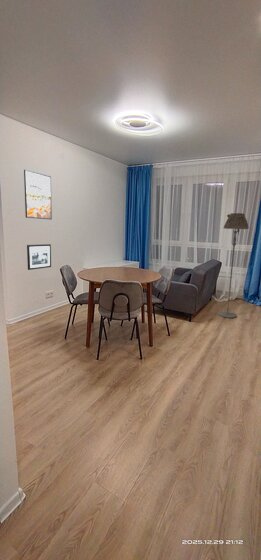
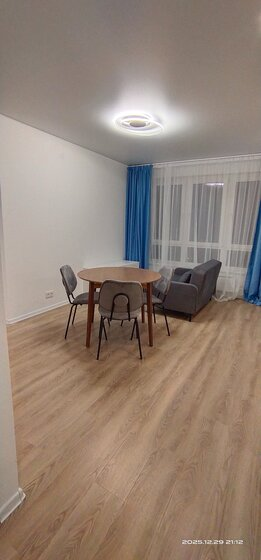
- picture frame (39, 256)
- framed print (38, 196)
- floor lamp (232, 266)
